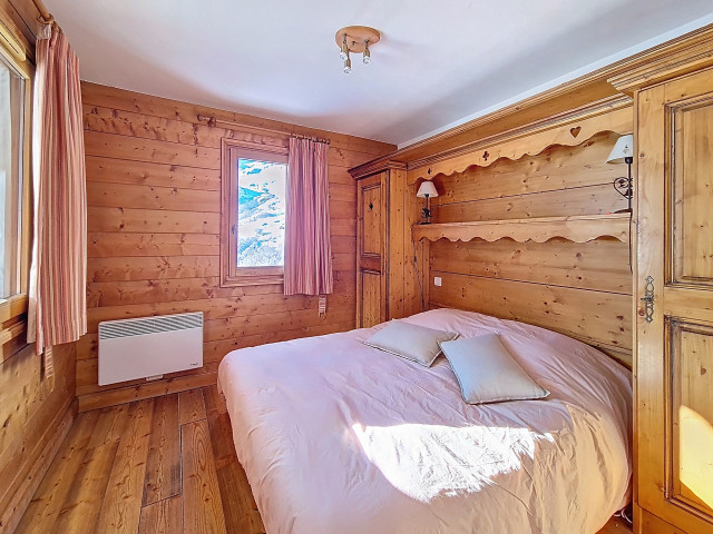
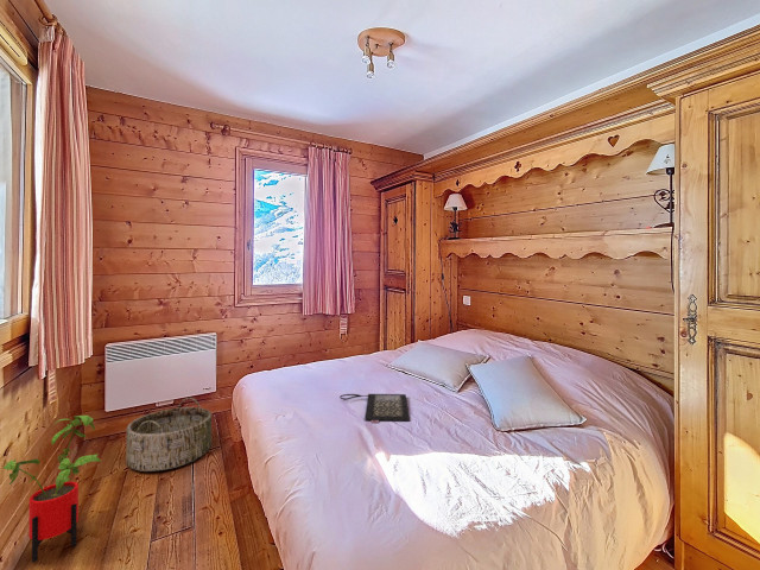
+ basket (171, 430)
+ house plant (61, 481)
+ clutch bag (385, 404)
